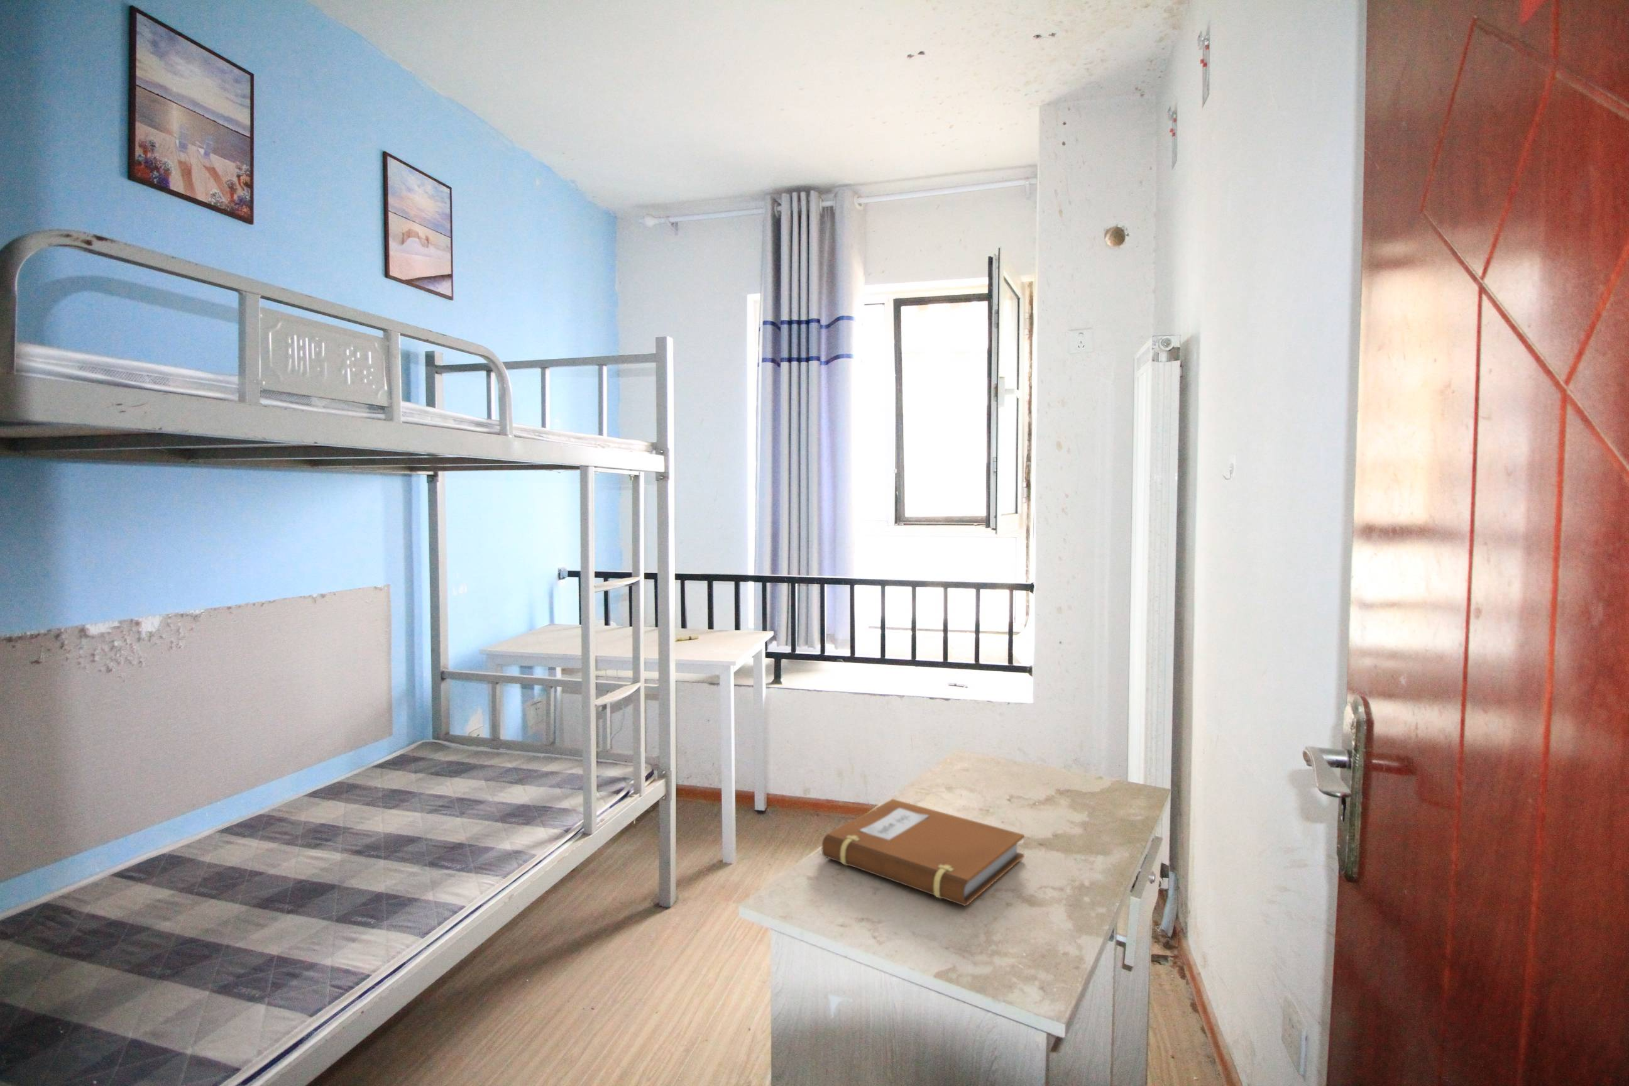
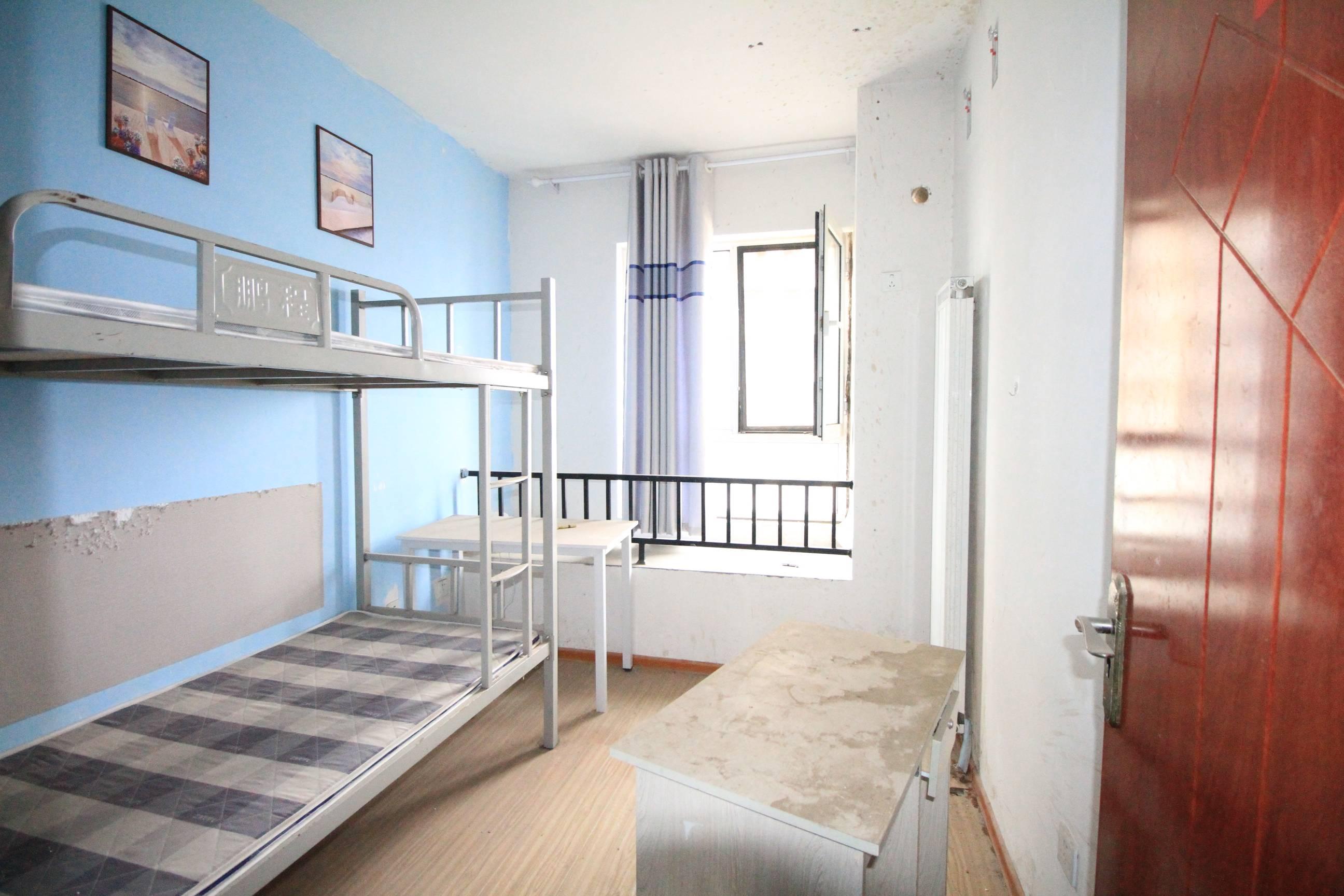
- notebook (919, 845)
